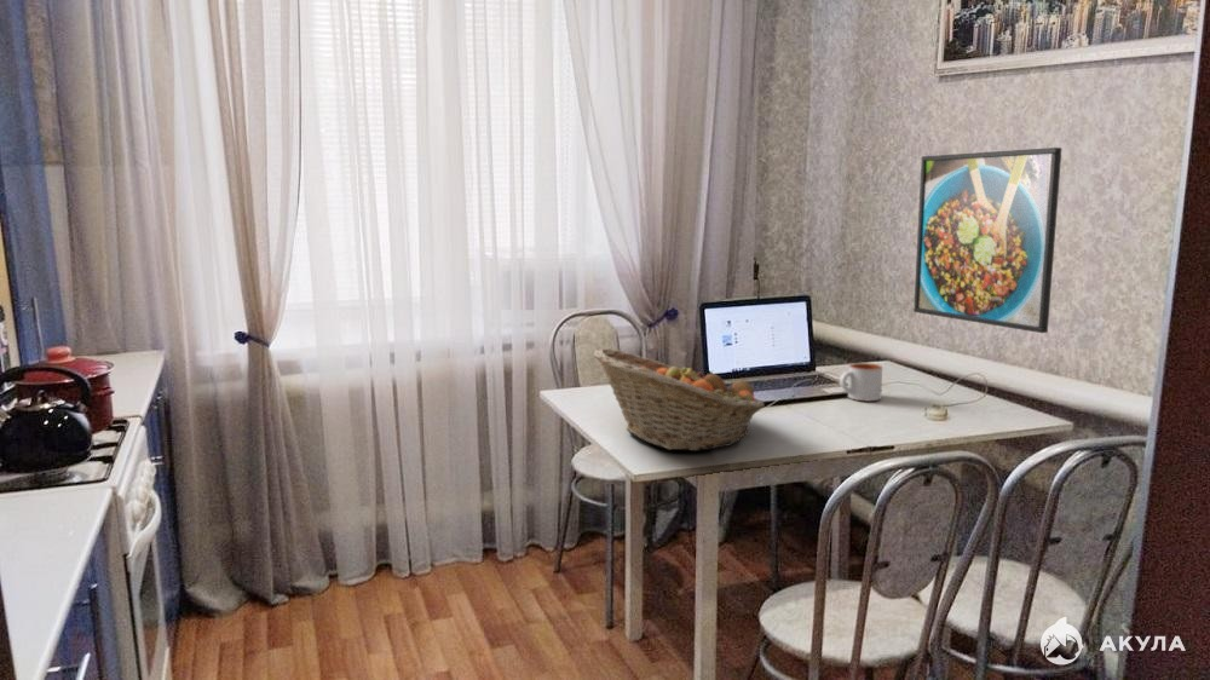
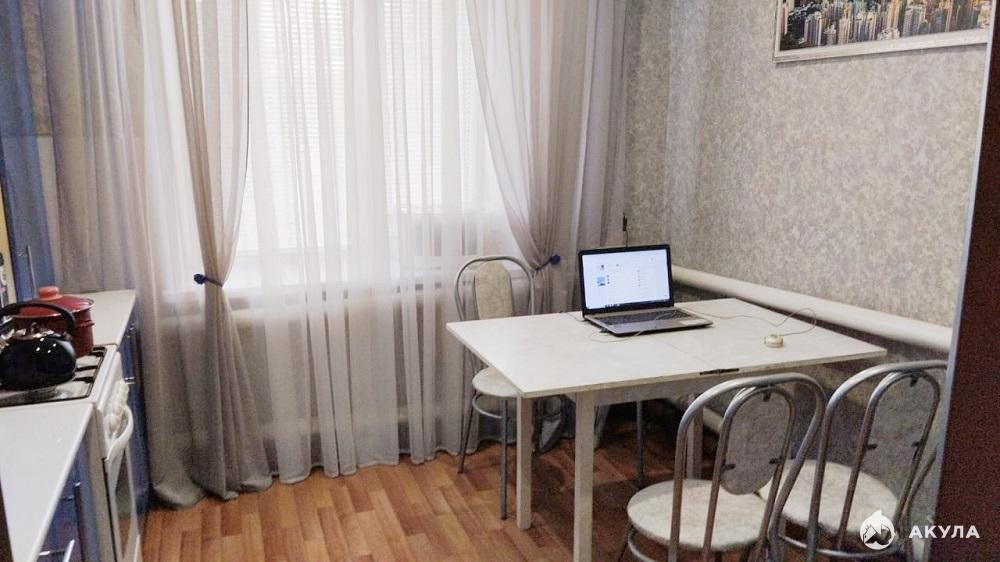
- mug (860, 381)
- fruit basket (675, 392)
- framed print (980, 238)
